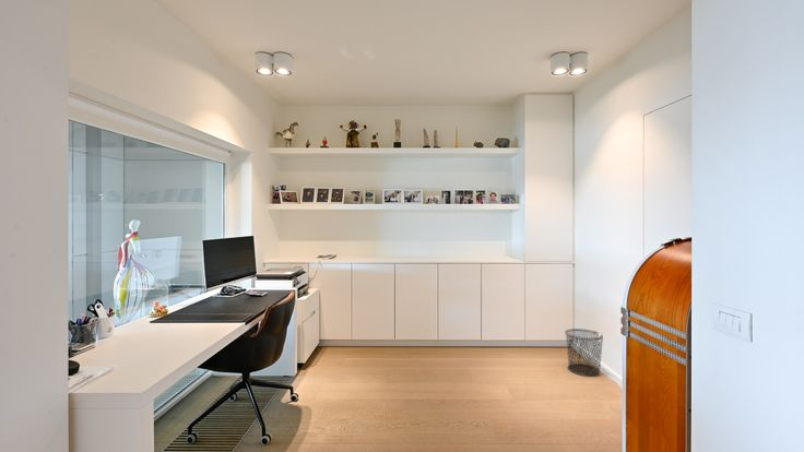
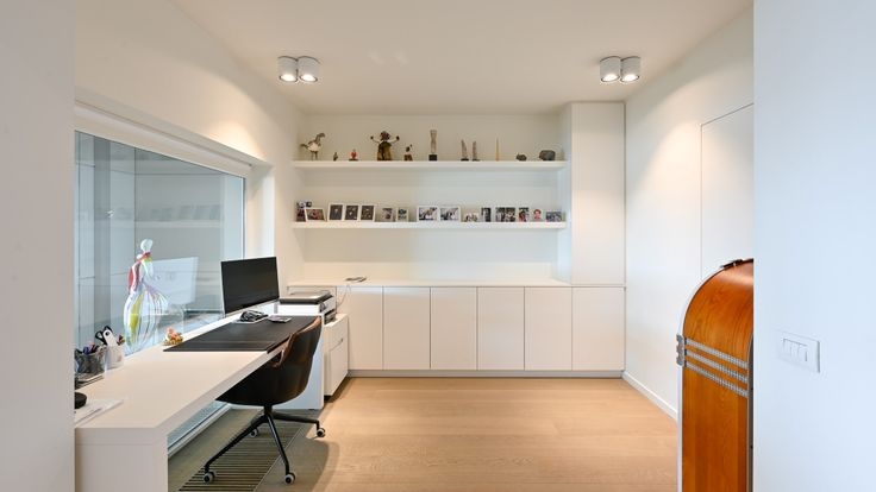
- waste bin (582, 352)
